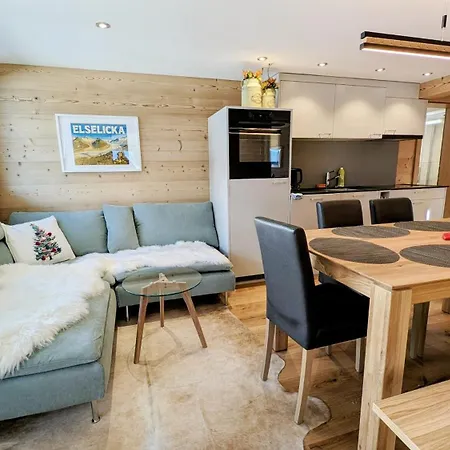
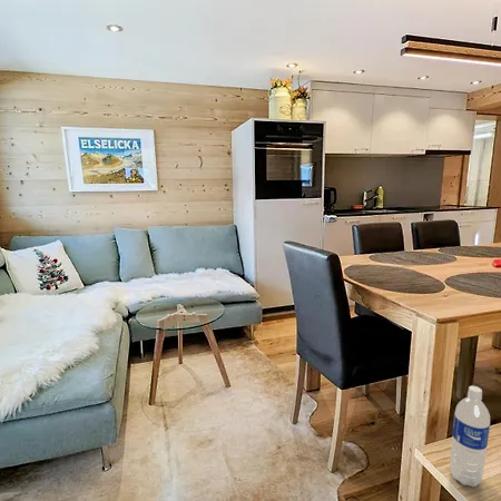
+ water bottle (470, 434)
